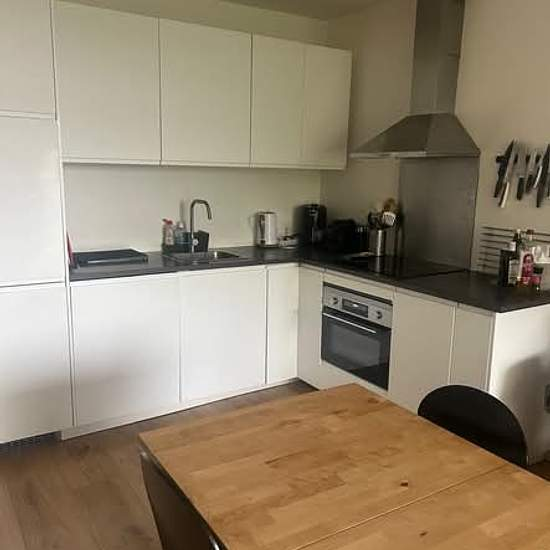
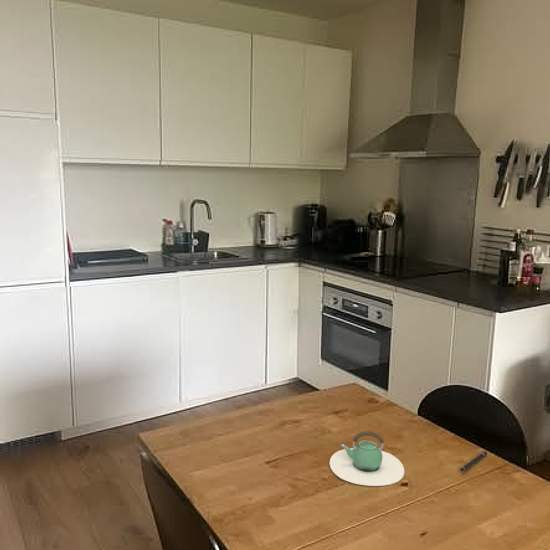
+ teapot (367, 448)
+ pen (474, 460)
